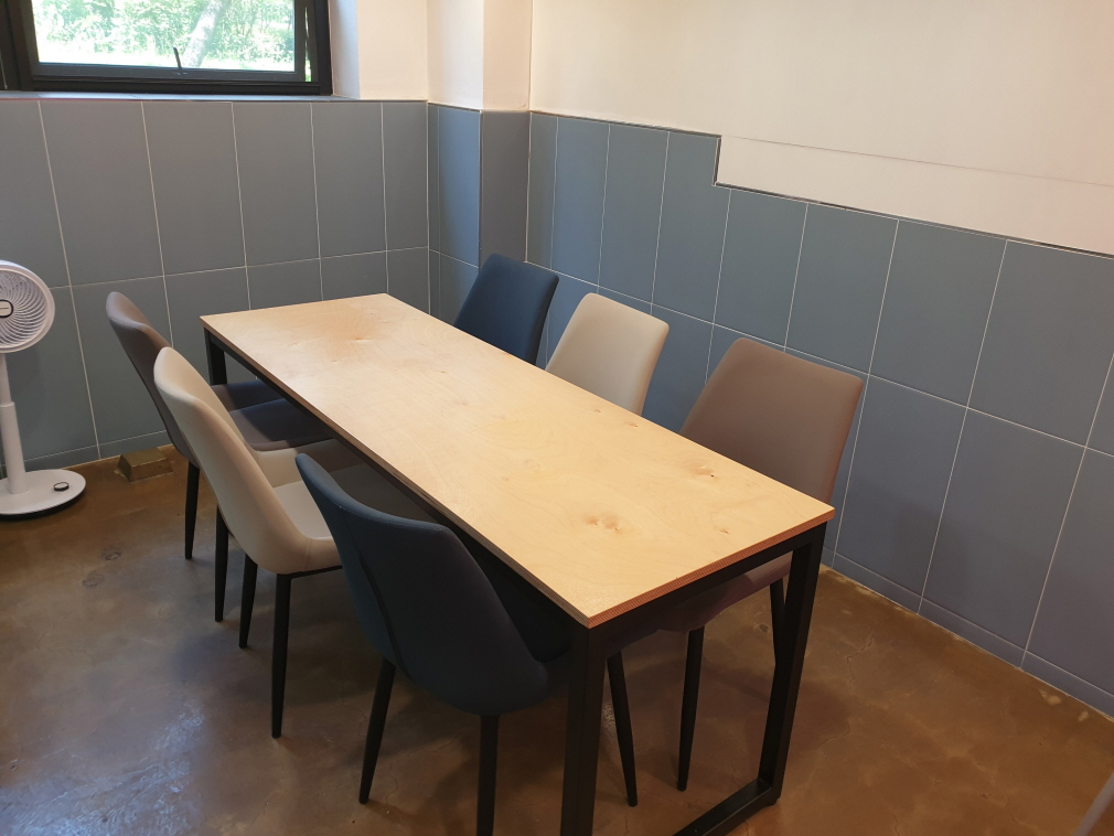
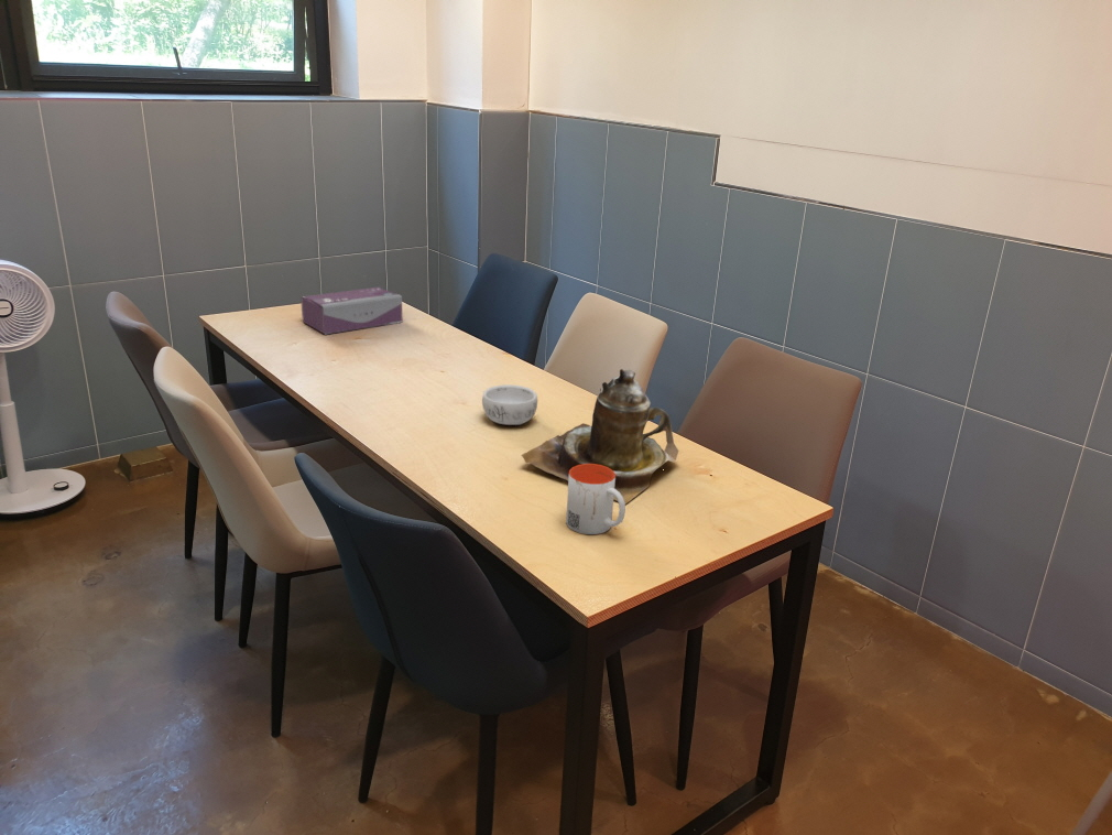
+ decorative bowl (508, 404)
+ mug (598, 501)
+ tissue box (352, 308)
+ teapot (606, 418)
